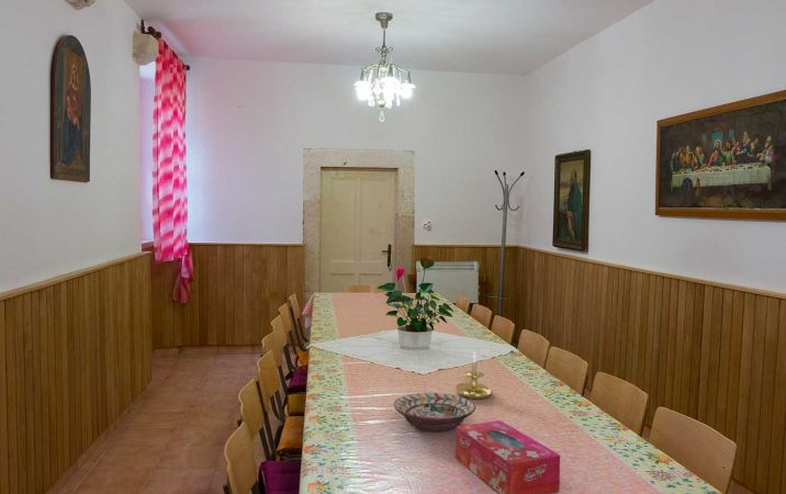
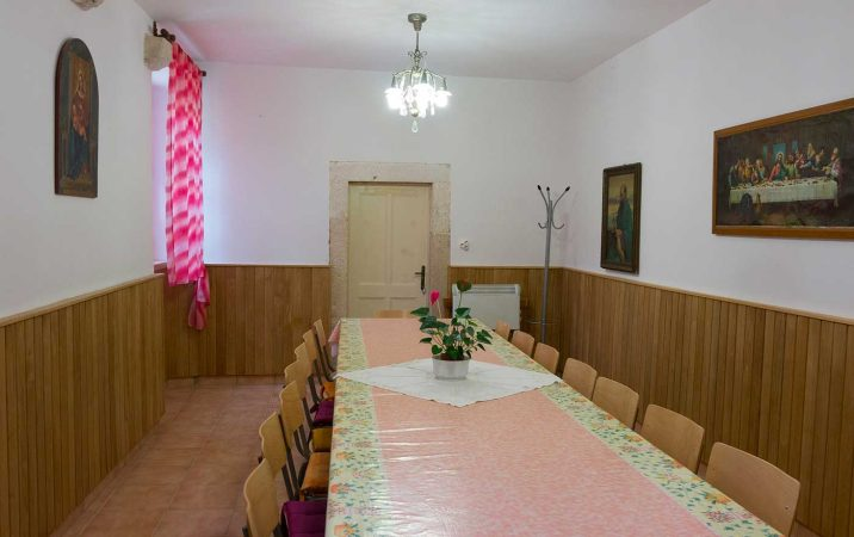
- candle holder (472, 371)
- decorative bowl (434, 414)
- tissue box (504, 457)
